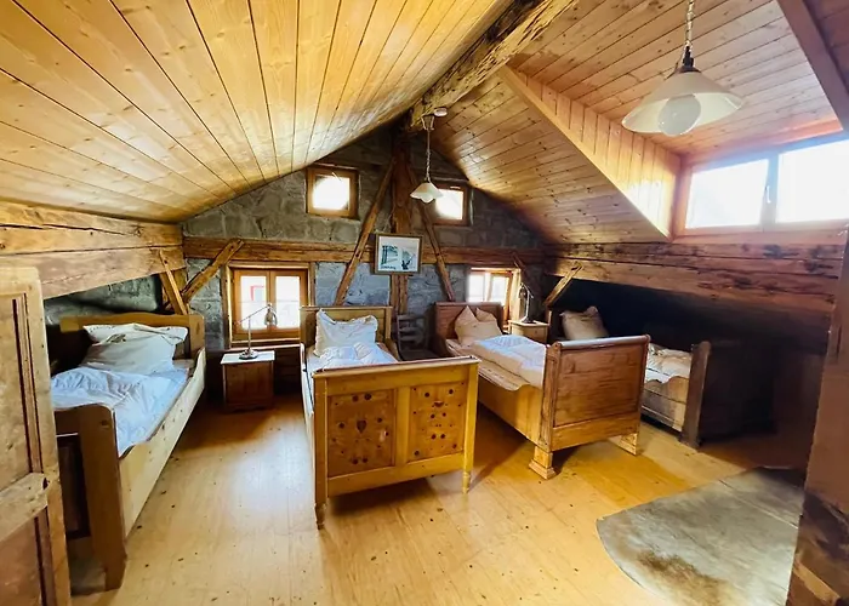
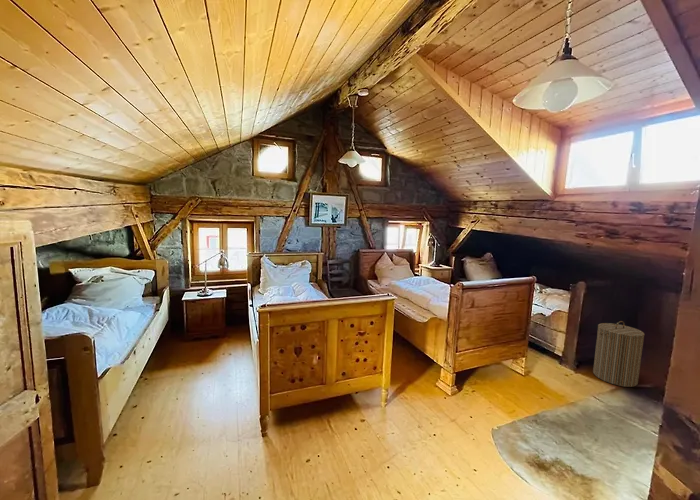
+ laundry hamper (618, 349)
